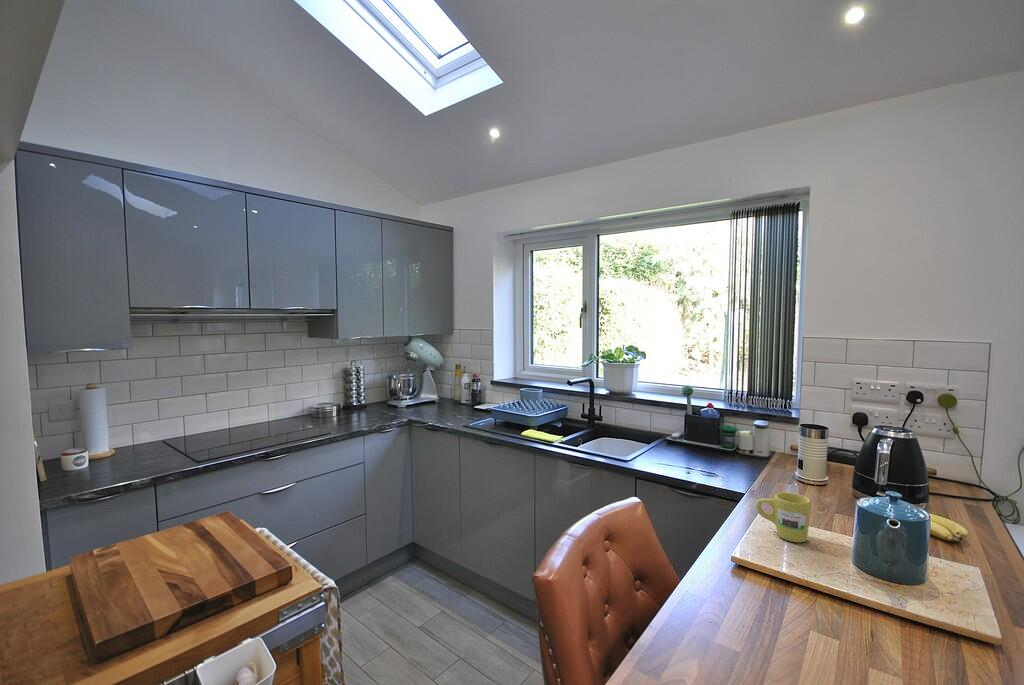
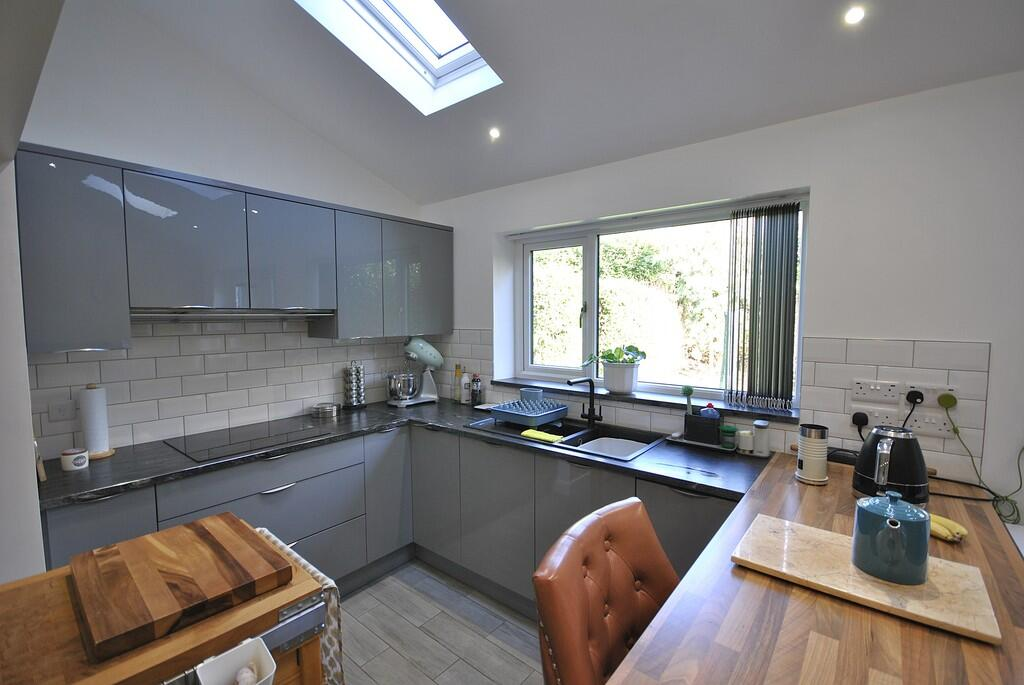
- mug (782, 515)
